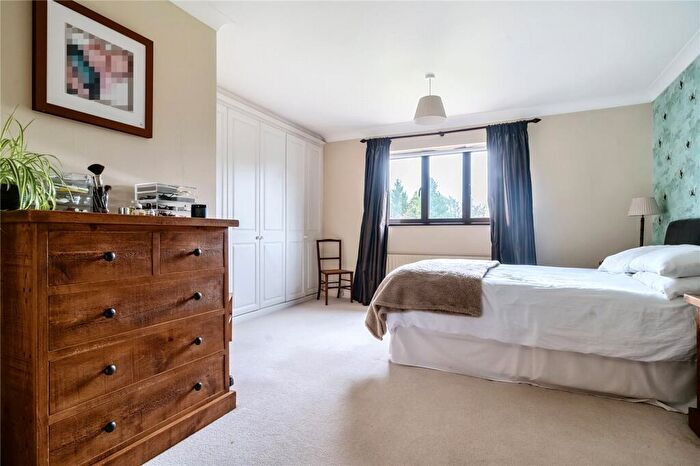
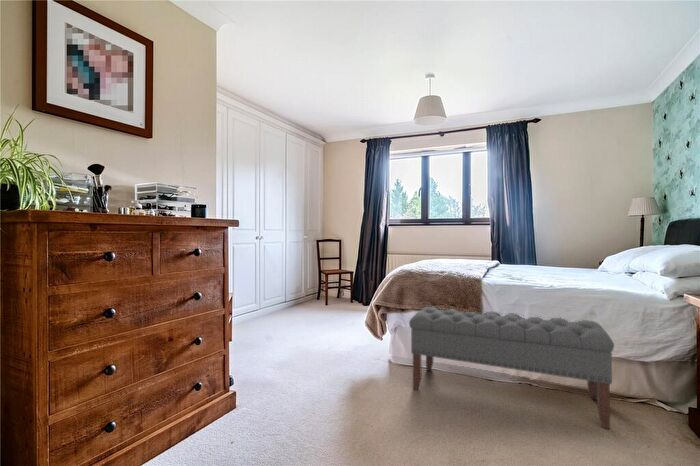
+ bench (501, 355)
